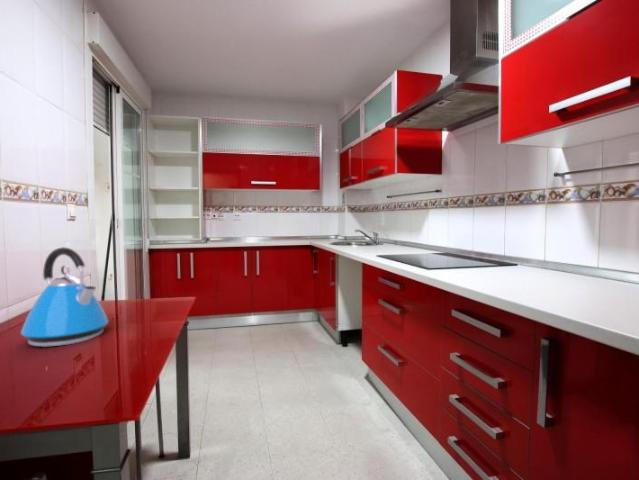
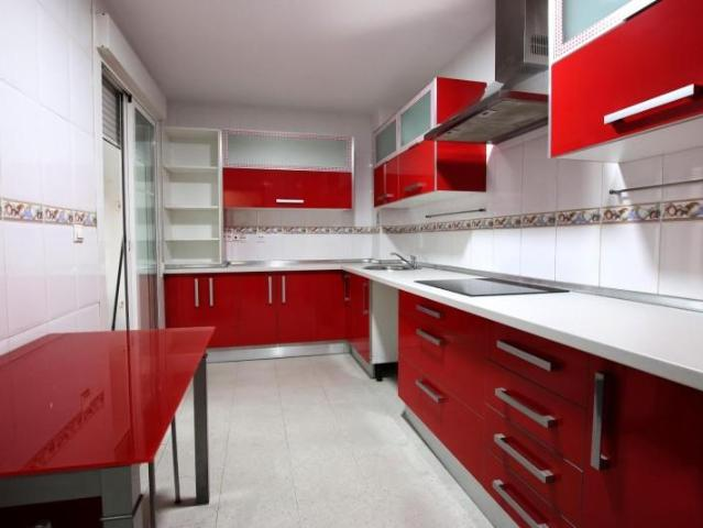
- kettle (64, 292)
